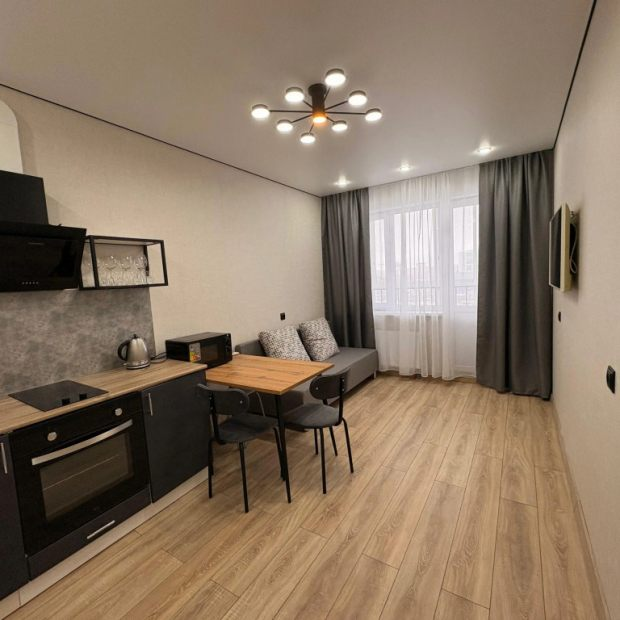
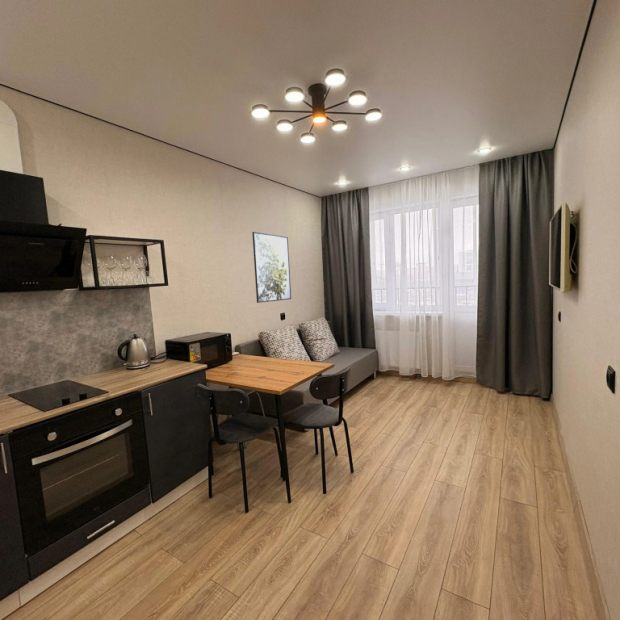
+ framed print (273, 268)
